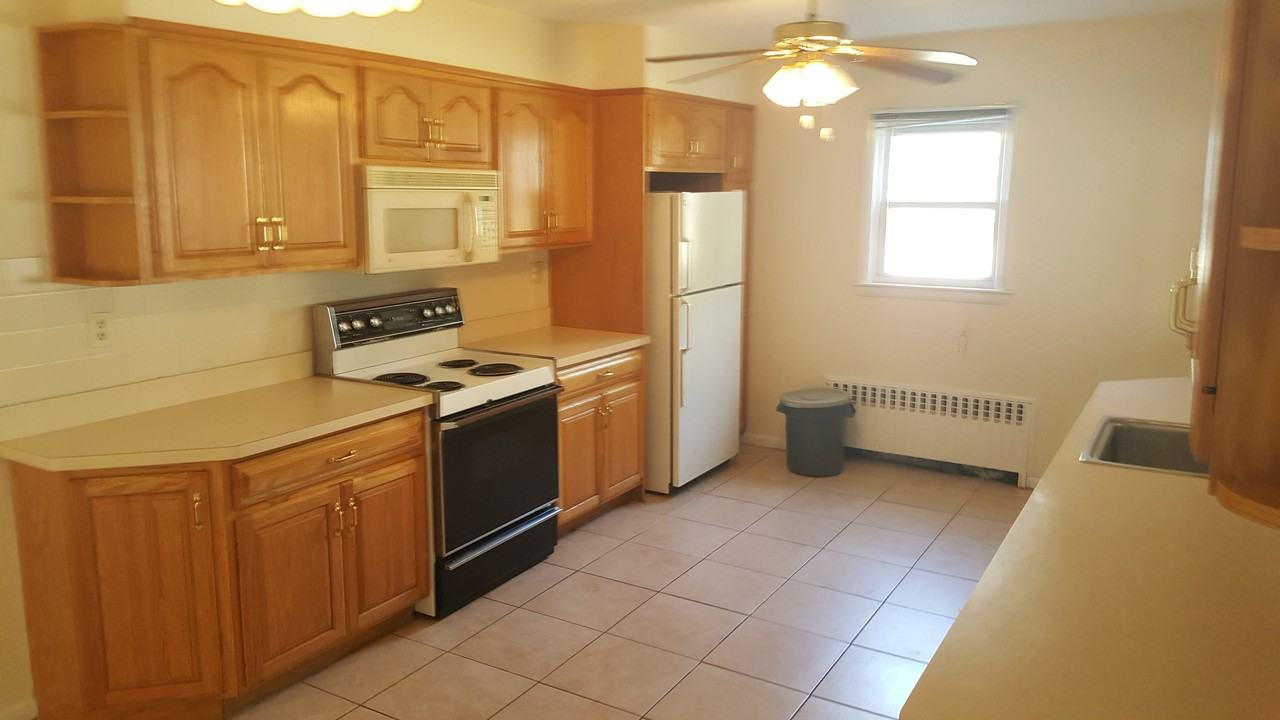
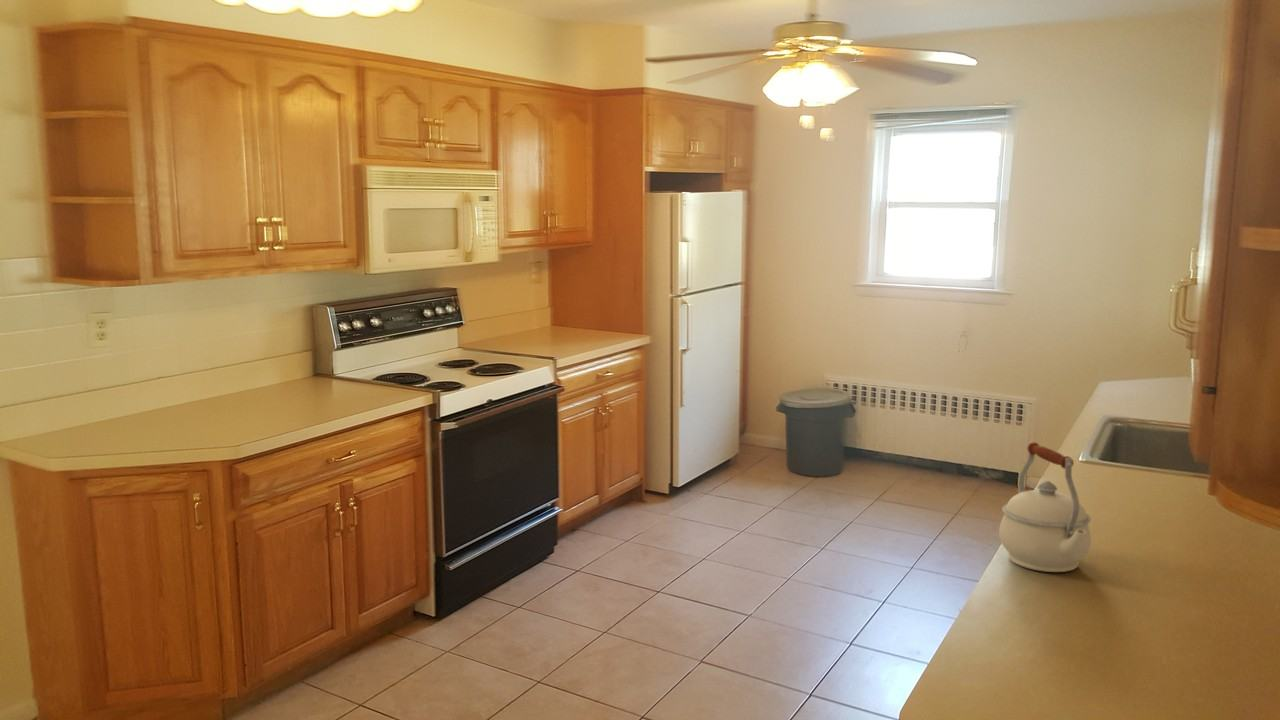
+ kettle (1050, 507)
